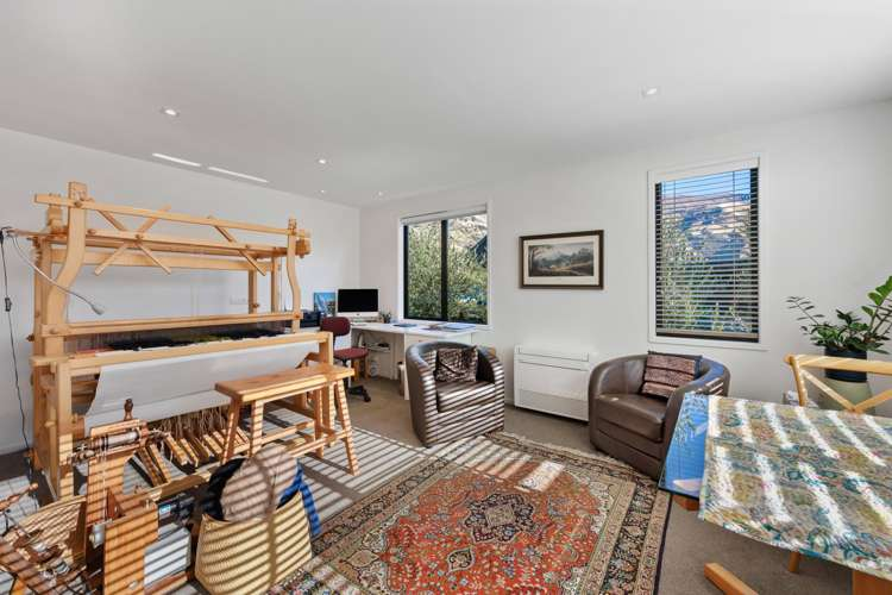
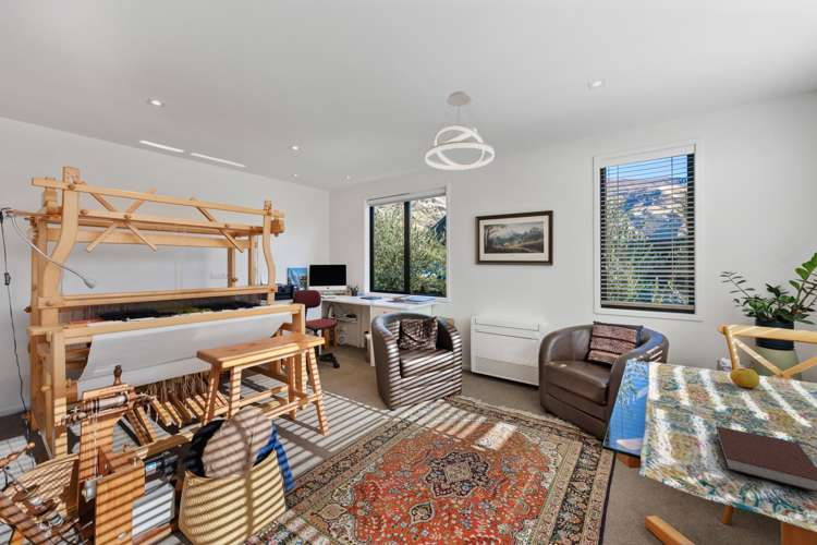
+ apple (744, 377)
+ notebook (764, 455)
+ pendant light (459, 129)
